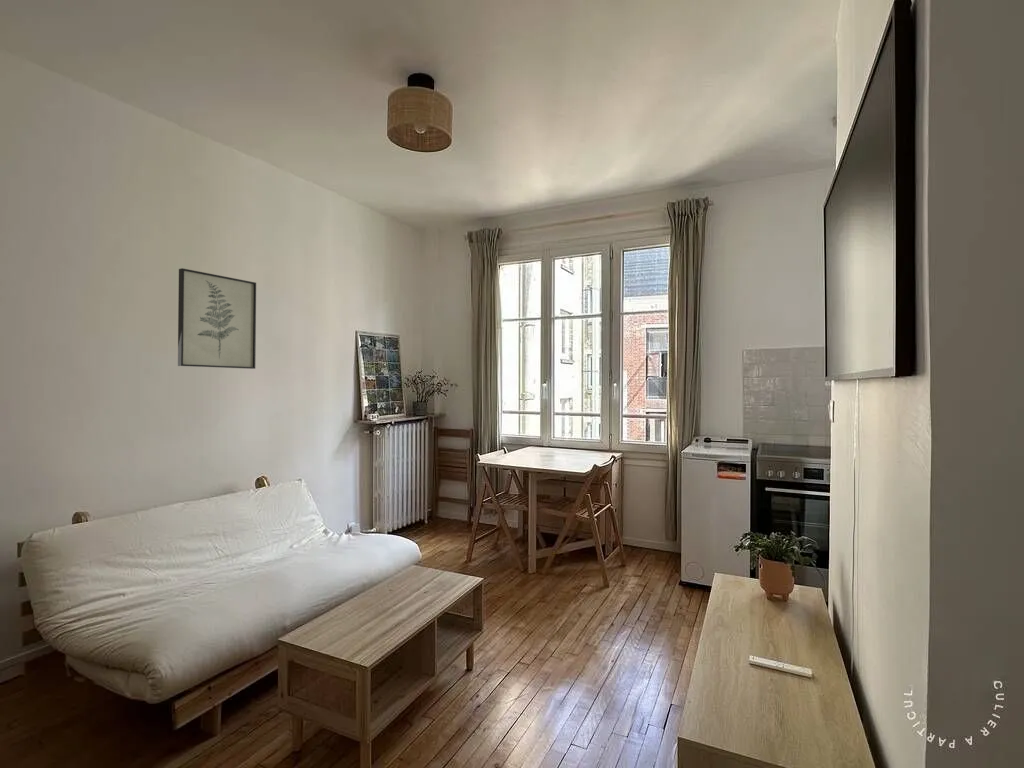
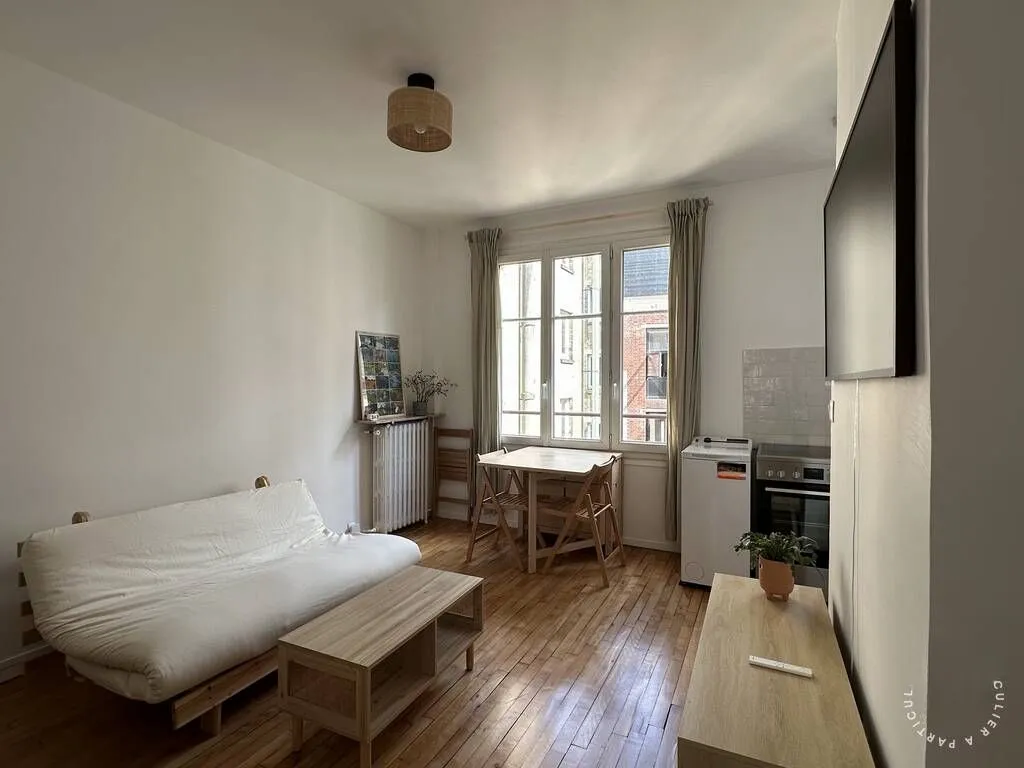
- wall art (219, 321)
